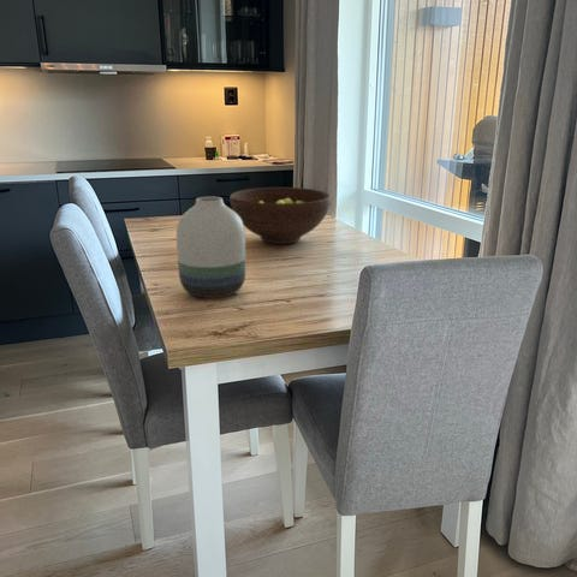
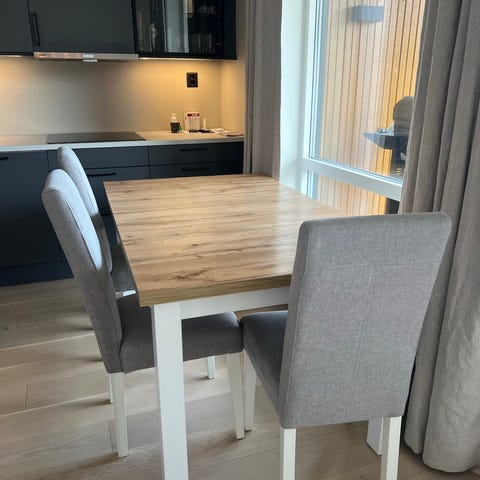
- vase (210, 246)
- fruit bowl (280, 218)
